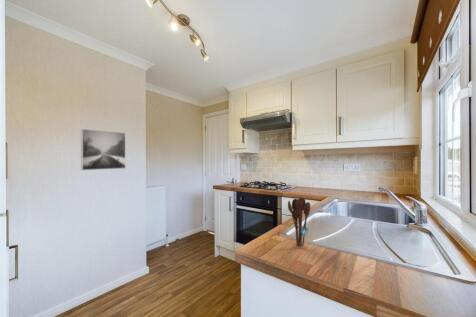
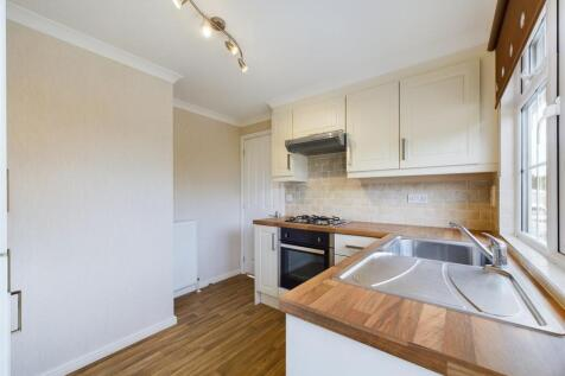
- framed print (104, 150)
- utensil holder (299, 221)
